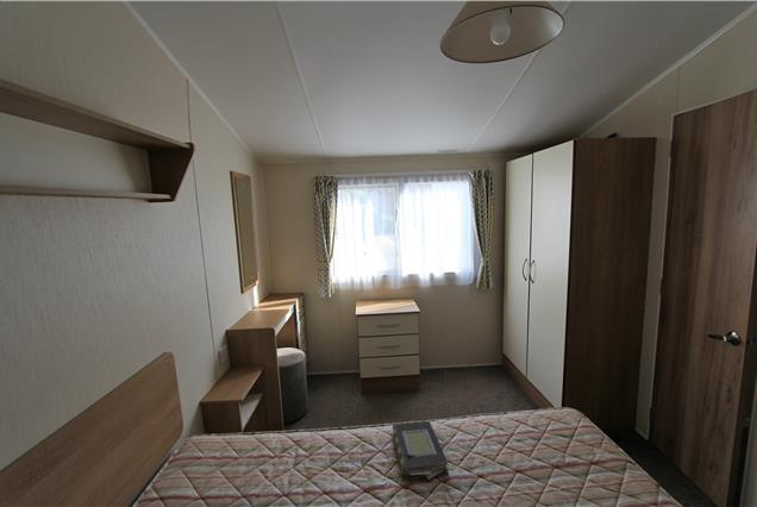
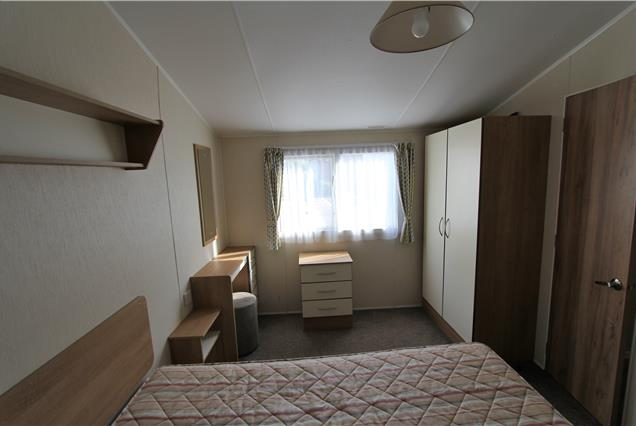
- book (420, 447)
